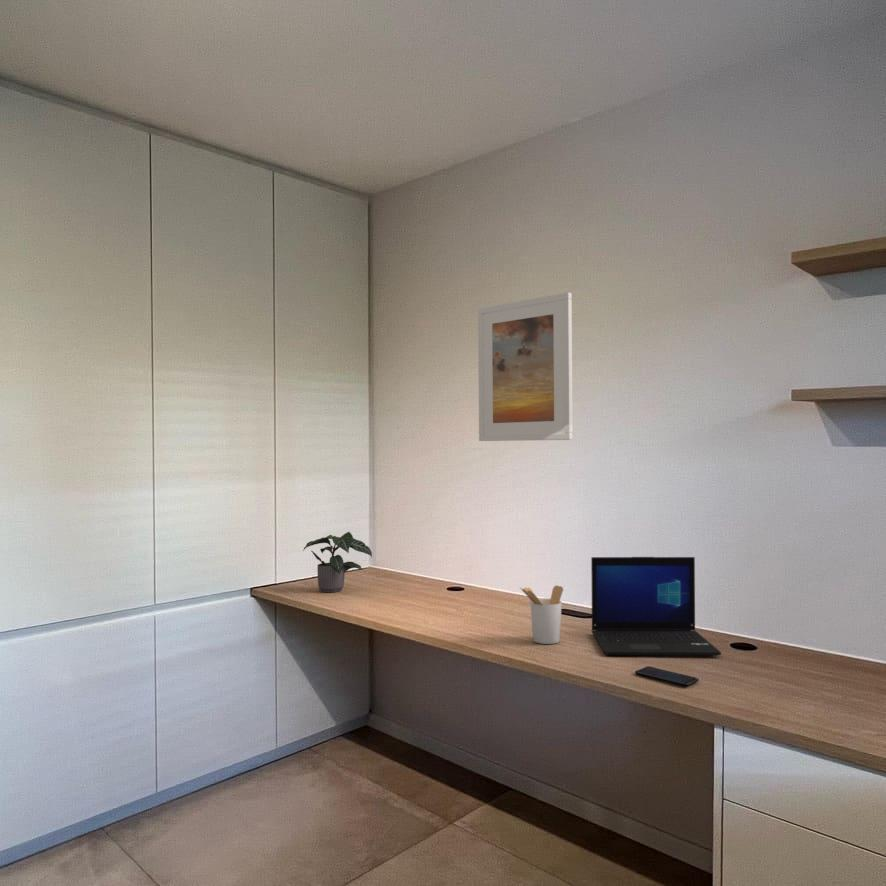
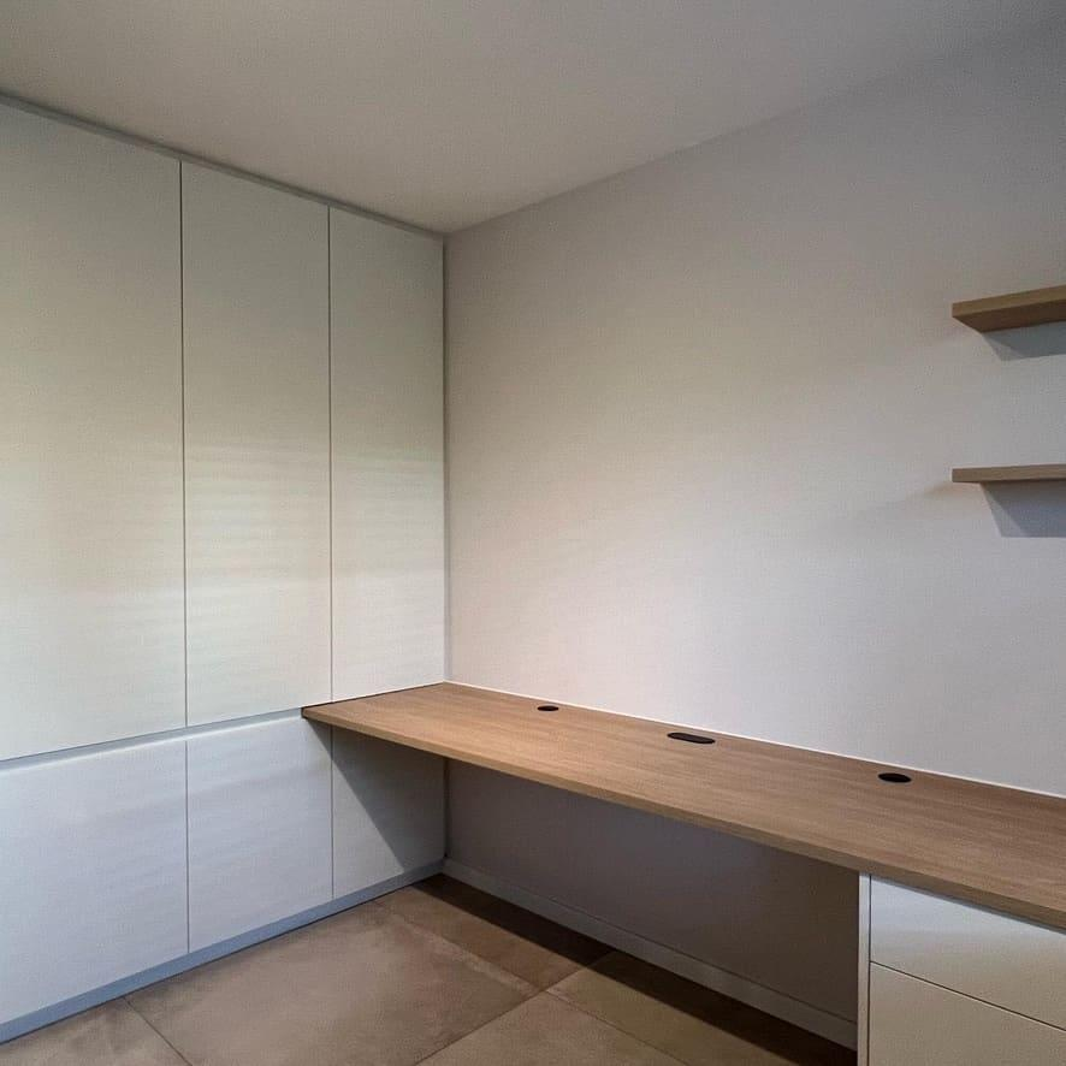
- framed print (522, 370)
- utensil holder (540, 612)
- smartphone (666, 676)
- laptop (652, 603)
- potted plant (337, 561)
